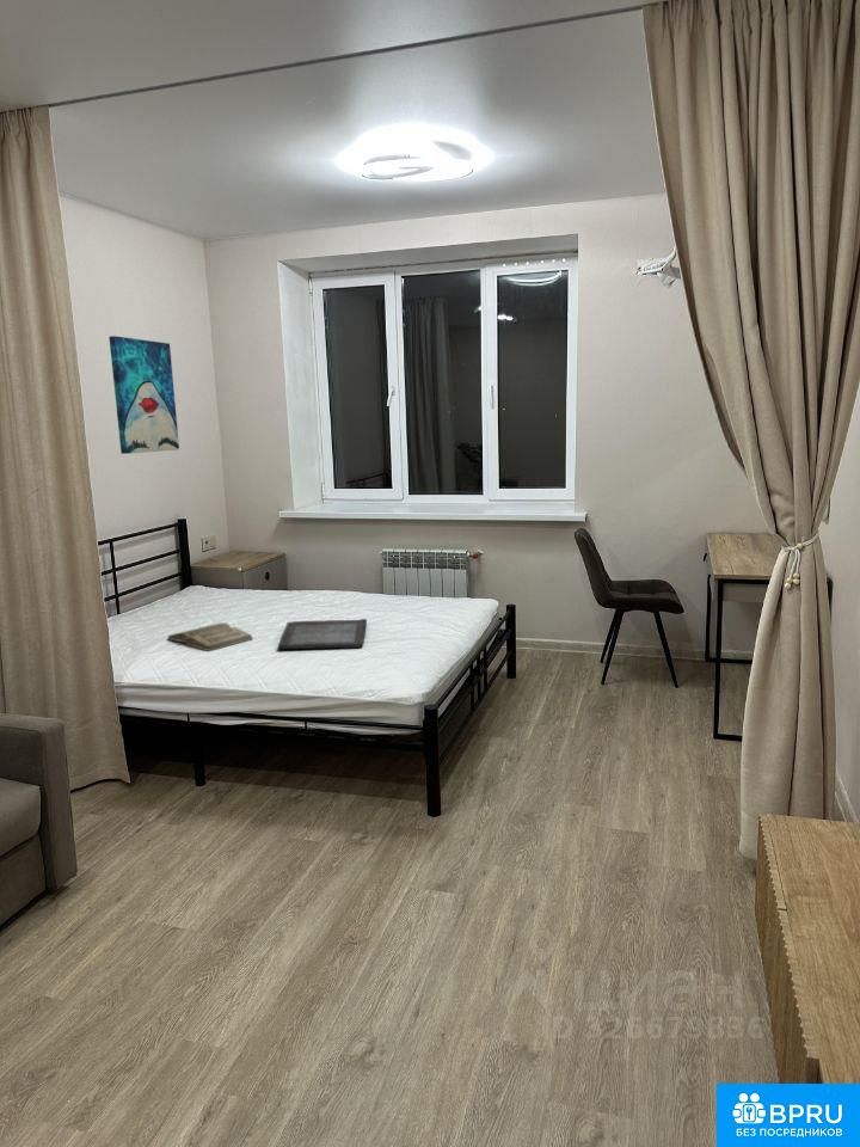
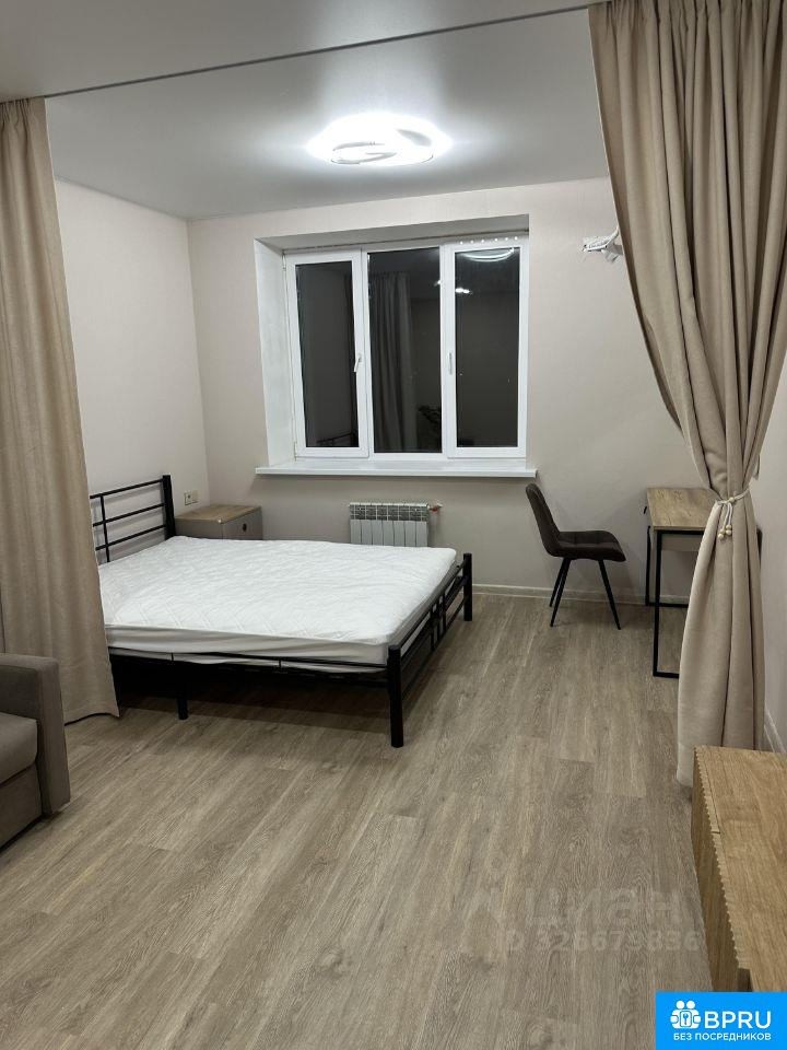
- wall art (146, 395)
- serving tray (322, 633)
- book (209, 633)
